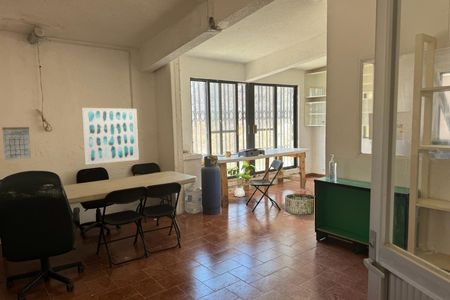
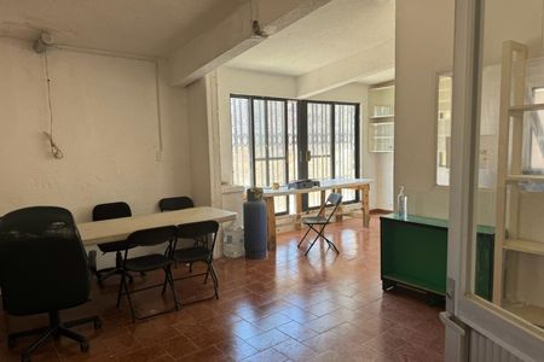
- basket (300, 201)
- house plant (244, 178)
- calendar (16, 139)
- wall art (112, 135)
